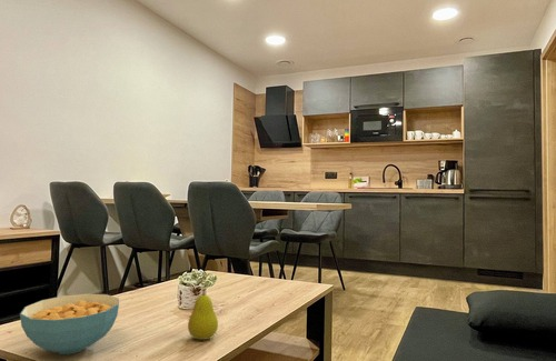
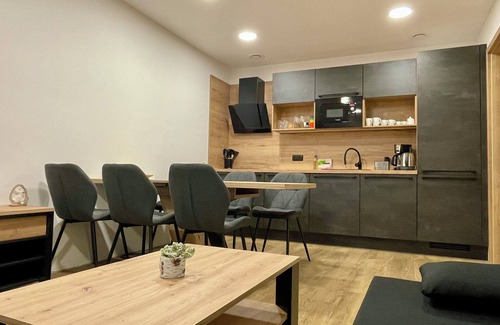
- cereal bowl (71, 327)
- fruit (202, 312)
